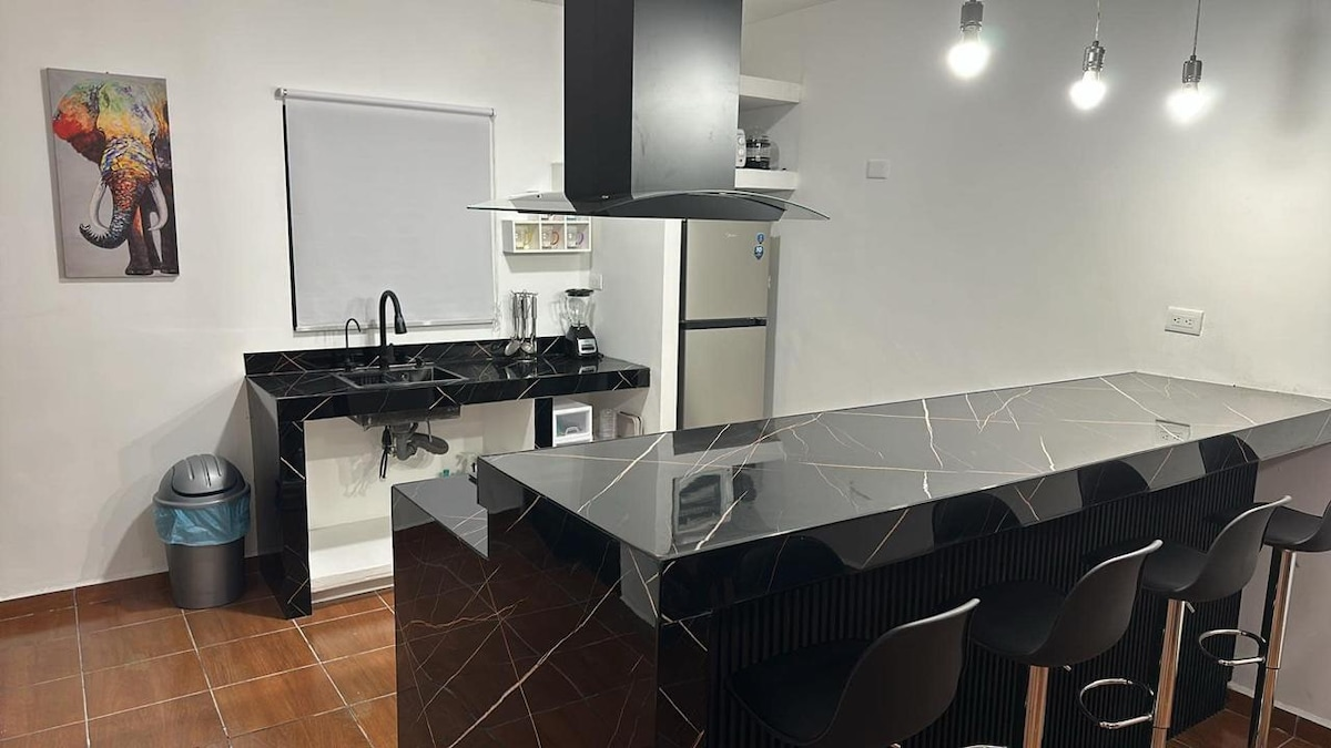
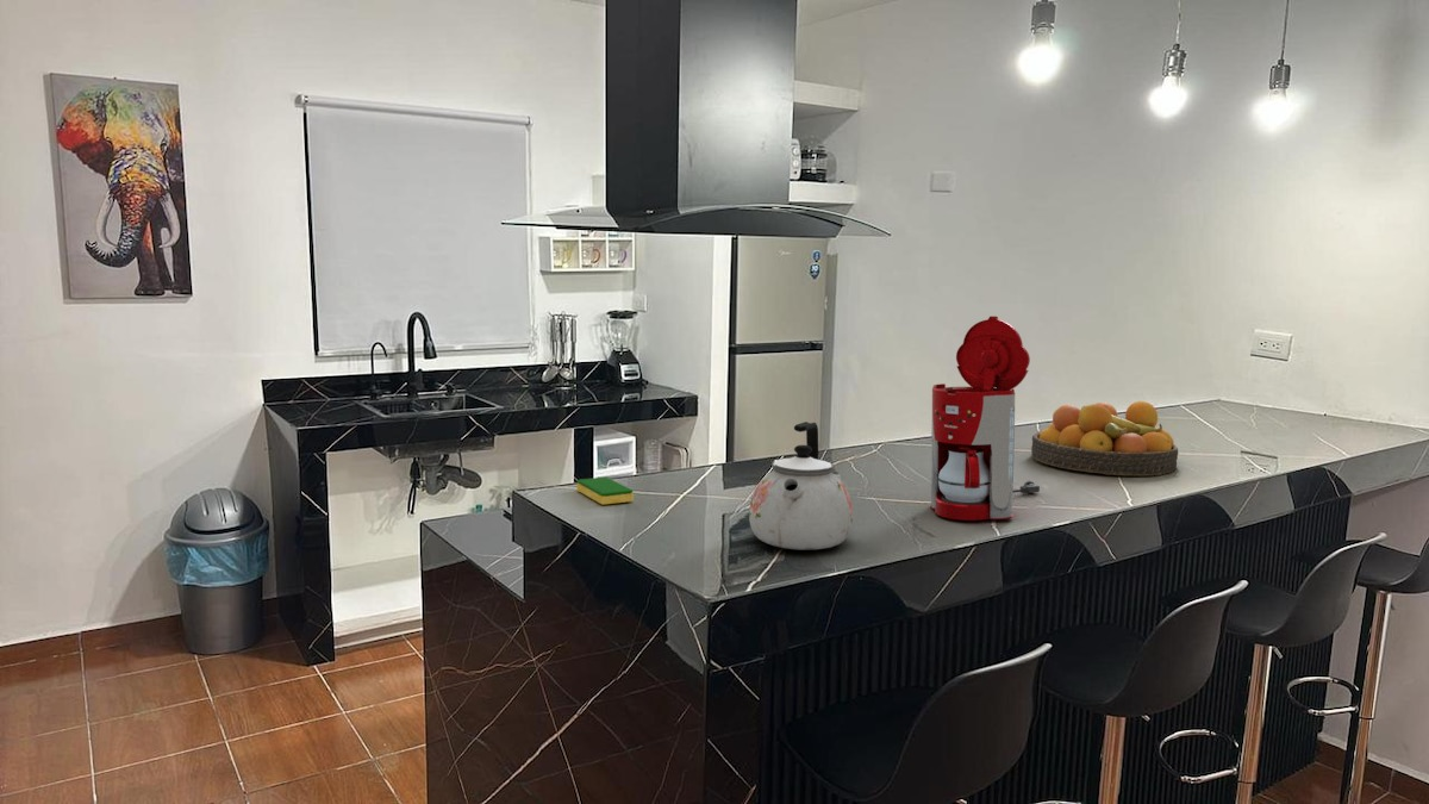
+ dish sponge (604, 490)
+ coffee maker (981, 410)
+ fruit bowl (1104, 431)
+ kettle (801, 482)
